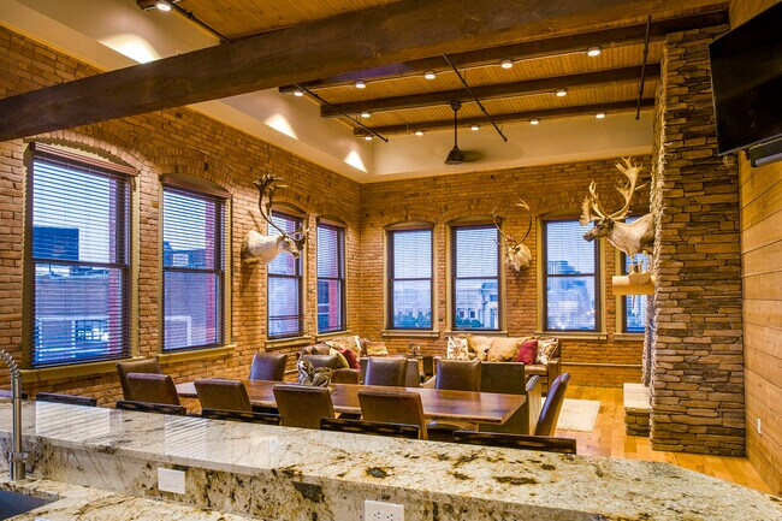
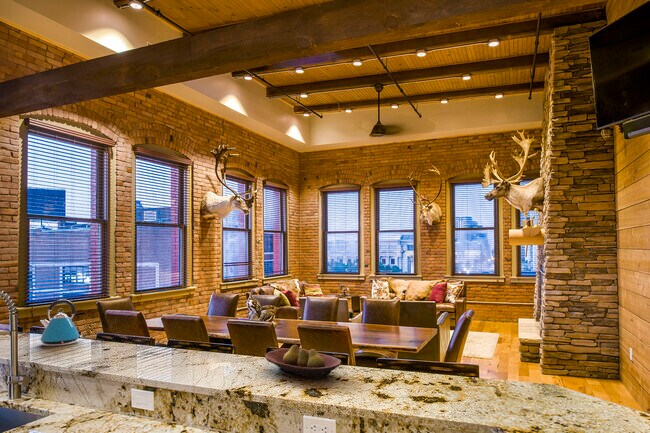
+ kettle (61, 321)
+ fruit bowl (302, 359)
